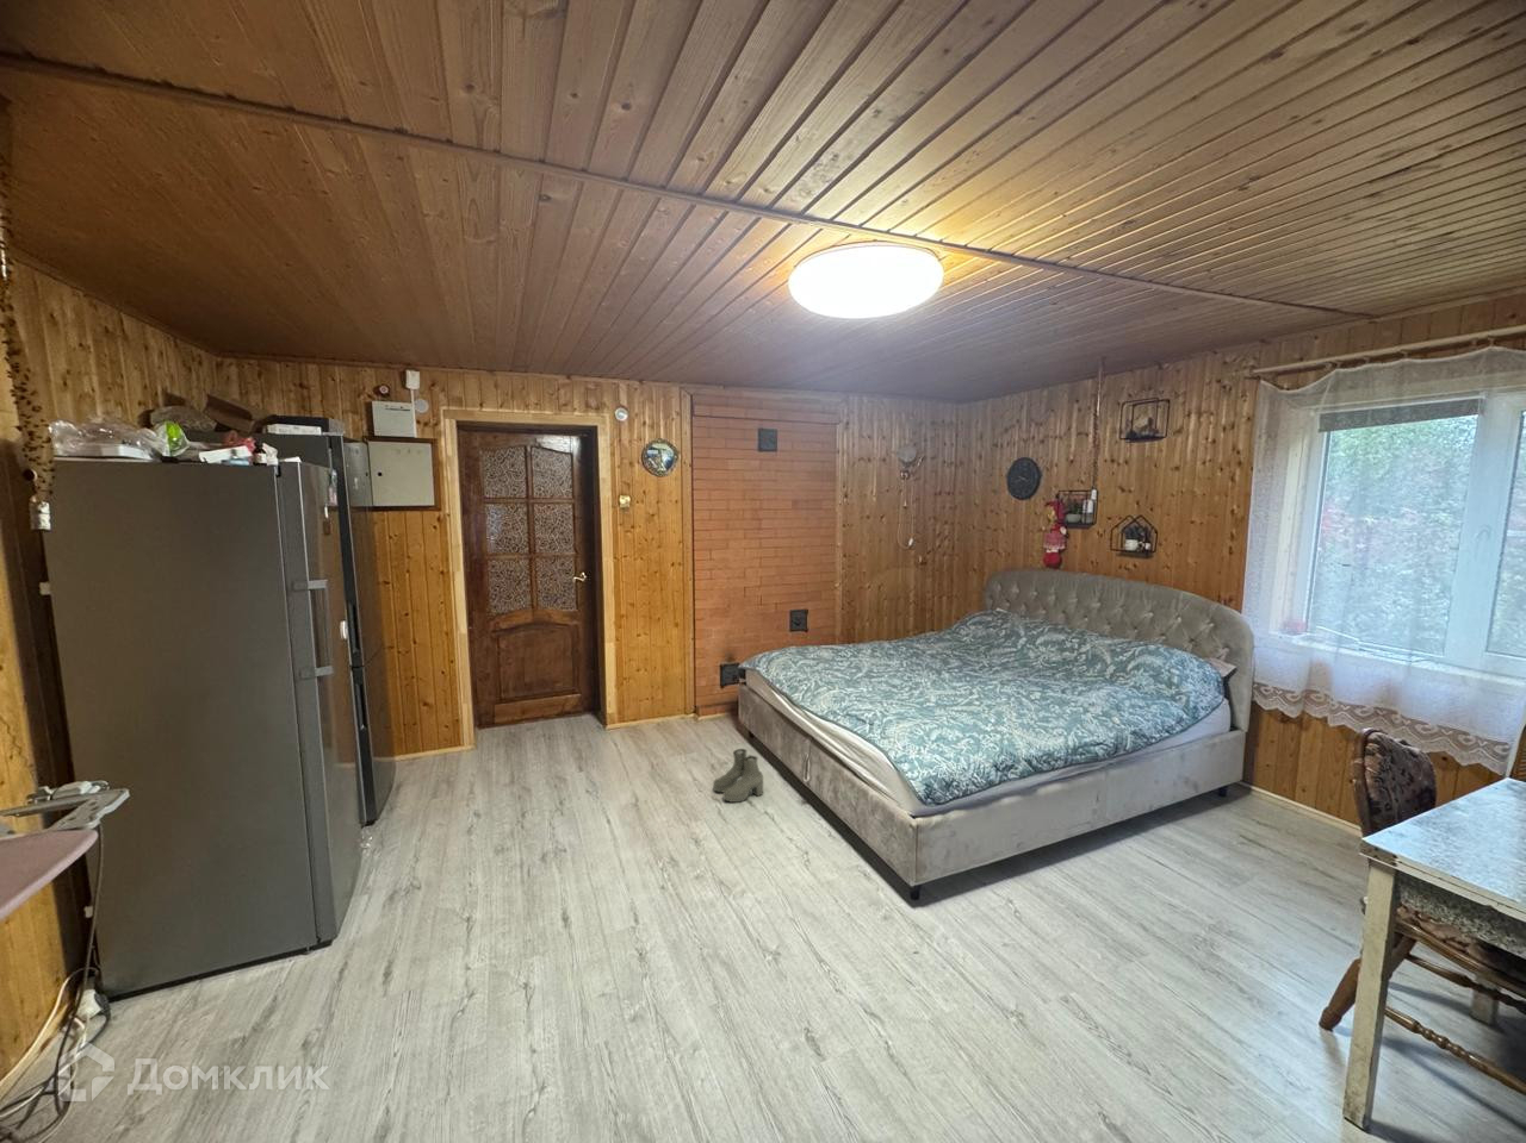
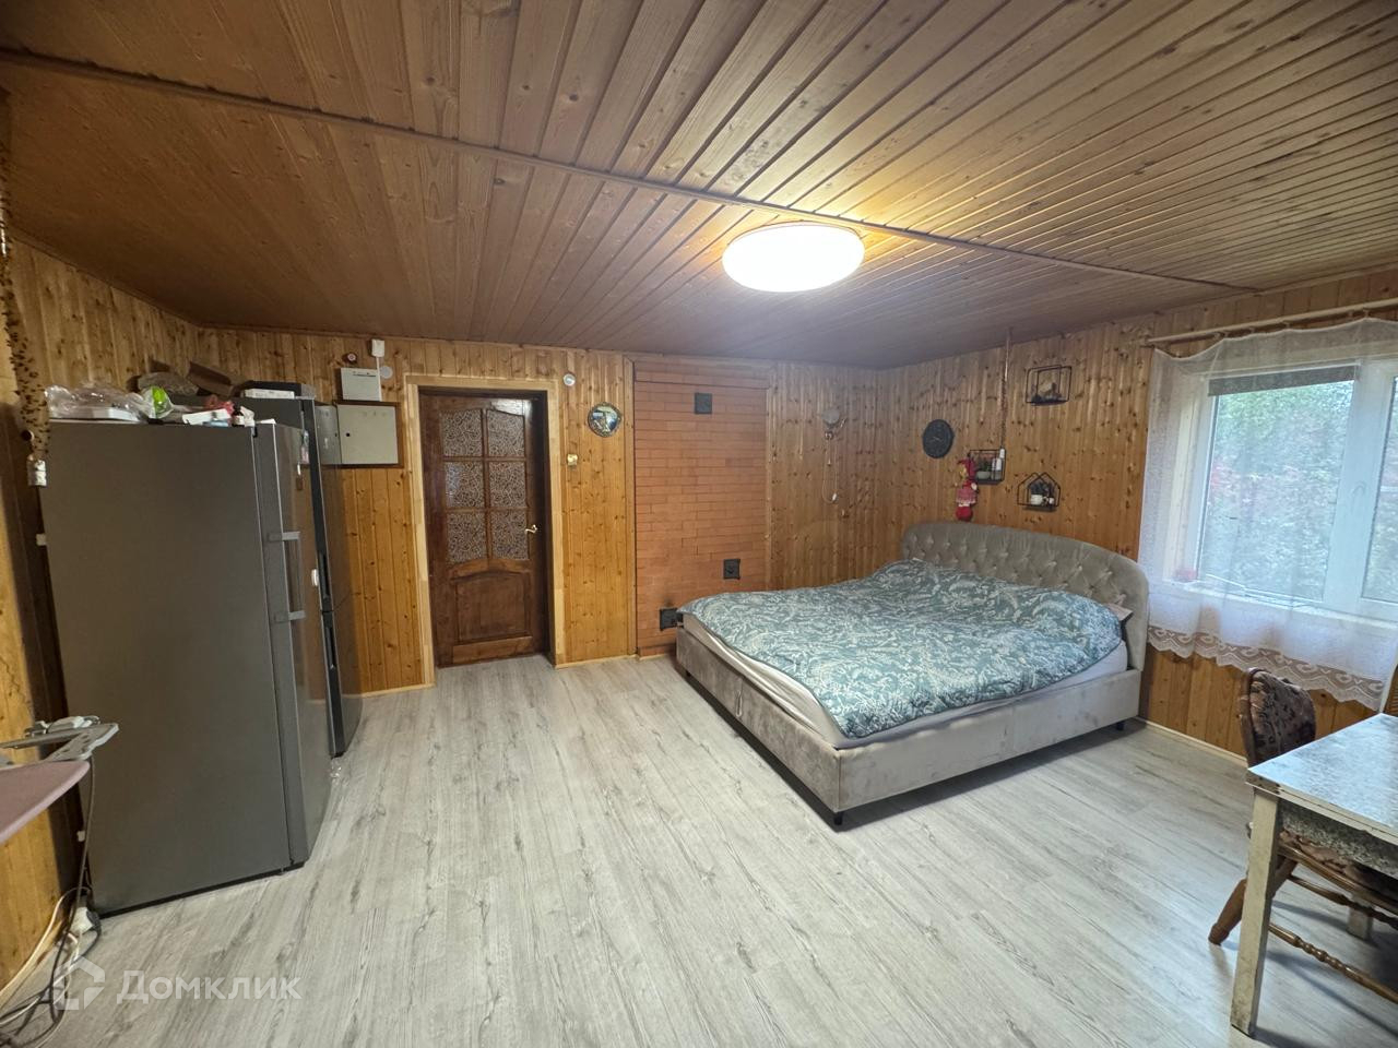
- boots (738, 774)
